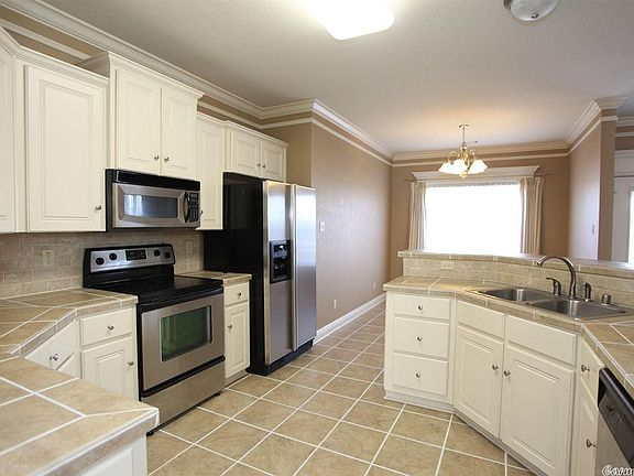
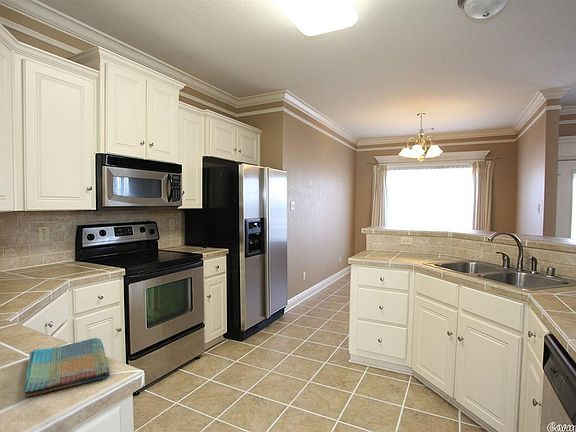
+ dish towel (68, 362)
